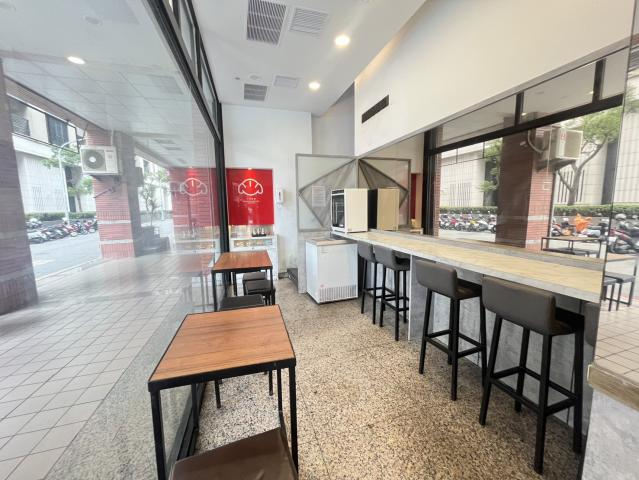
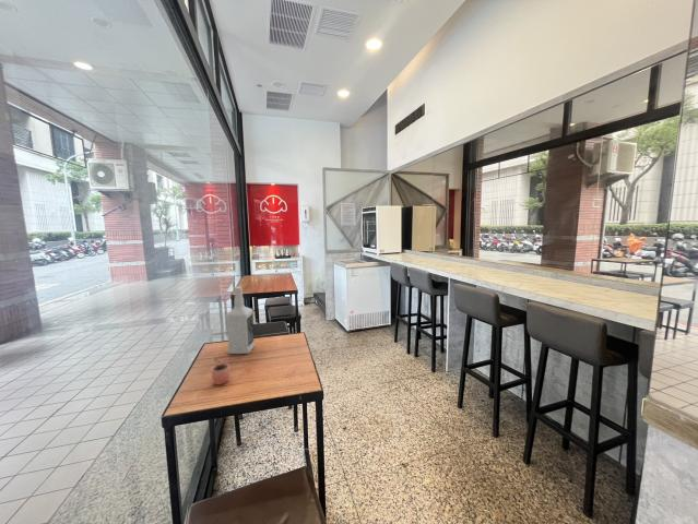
+ cocoa (221, 366)
+ vodka (239, 318)
